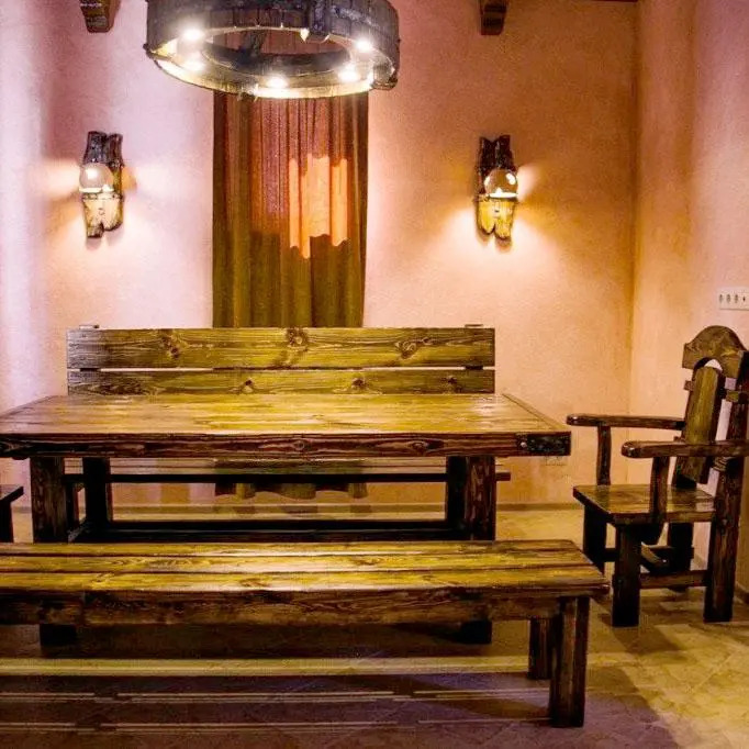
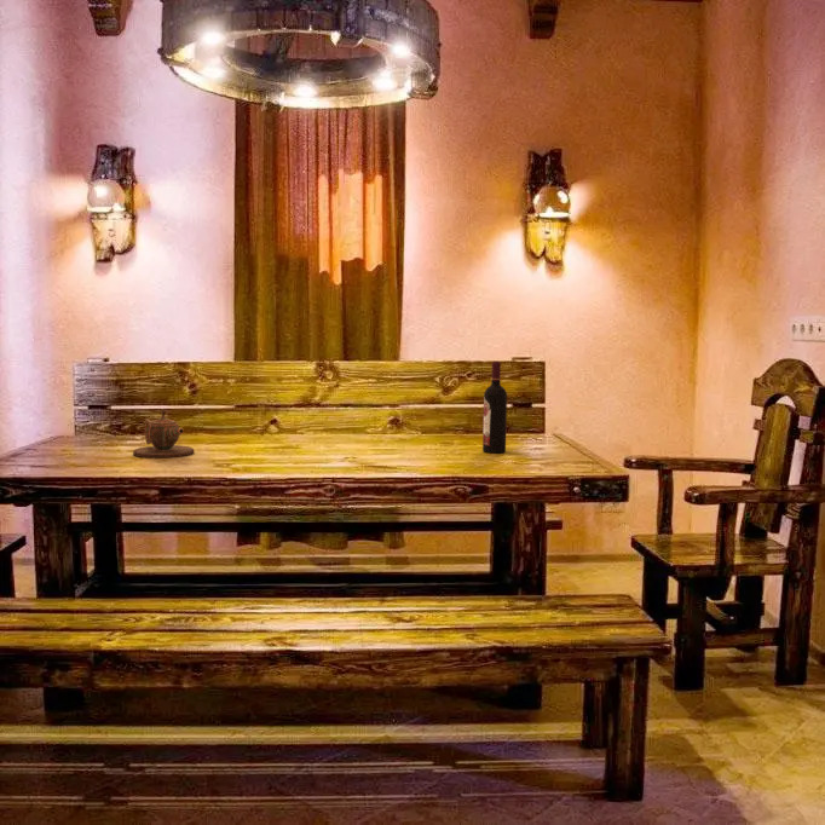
+ teapot (163, 431)
+ wine bottle (495, 406)
